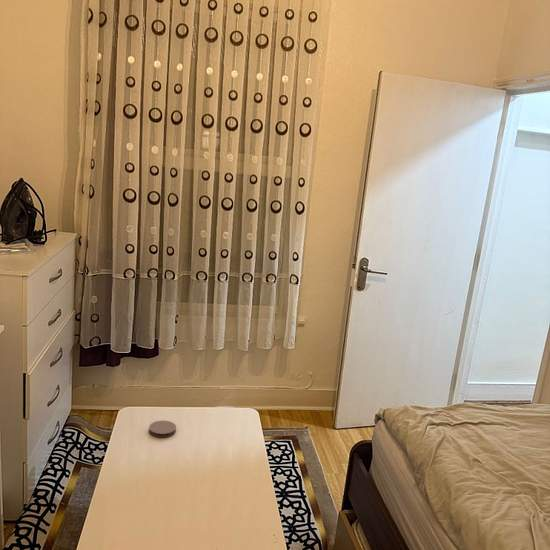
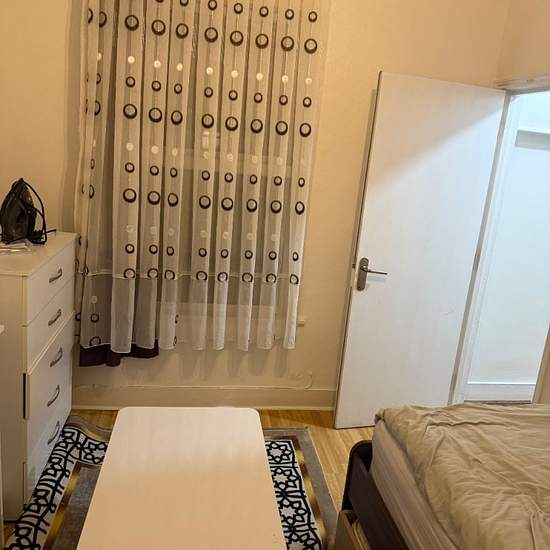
- coaster (162, 428)
